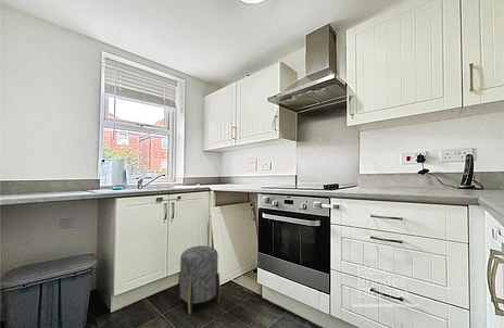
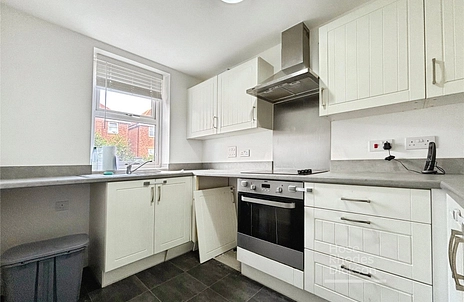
- stool (199, 275)
